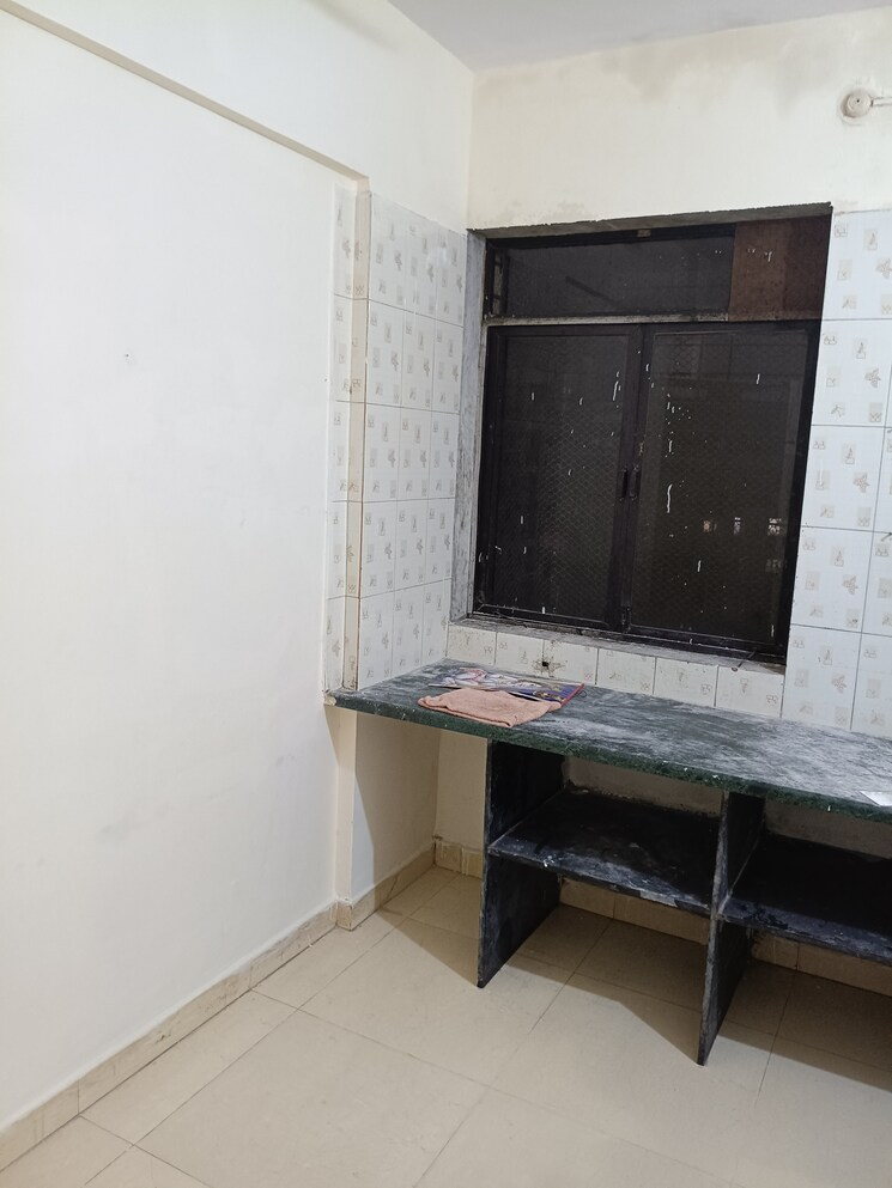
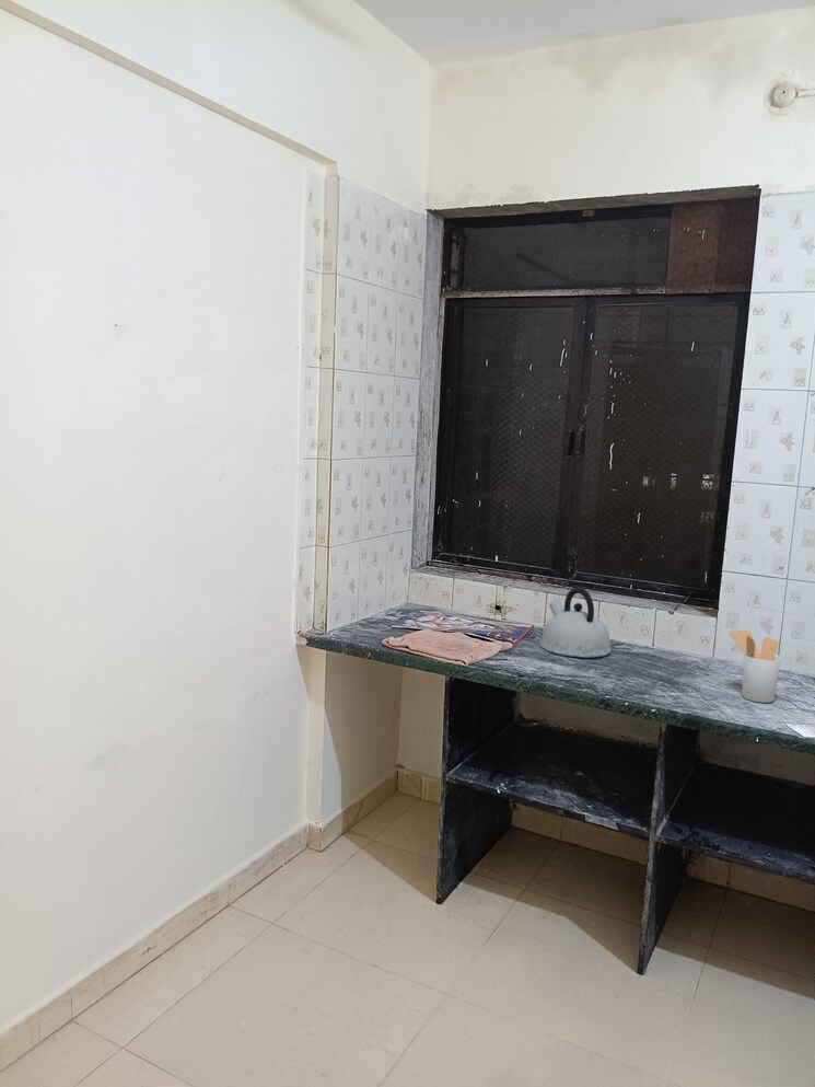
+ kettle (574, 616)
+ utensil holder (753, 663)
